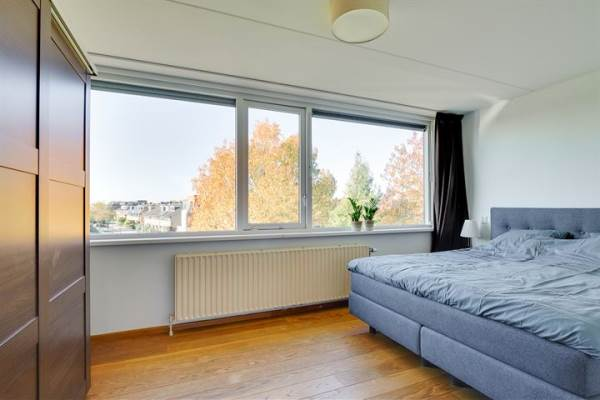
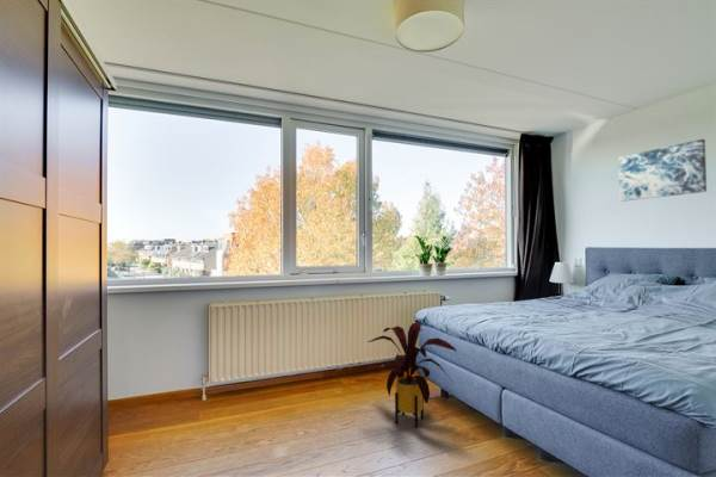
+ wall art (658, 173)
+ house plant (406, 372)
